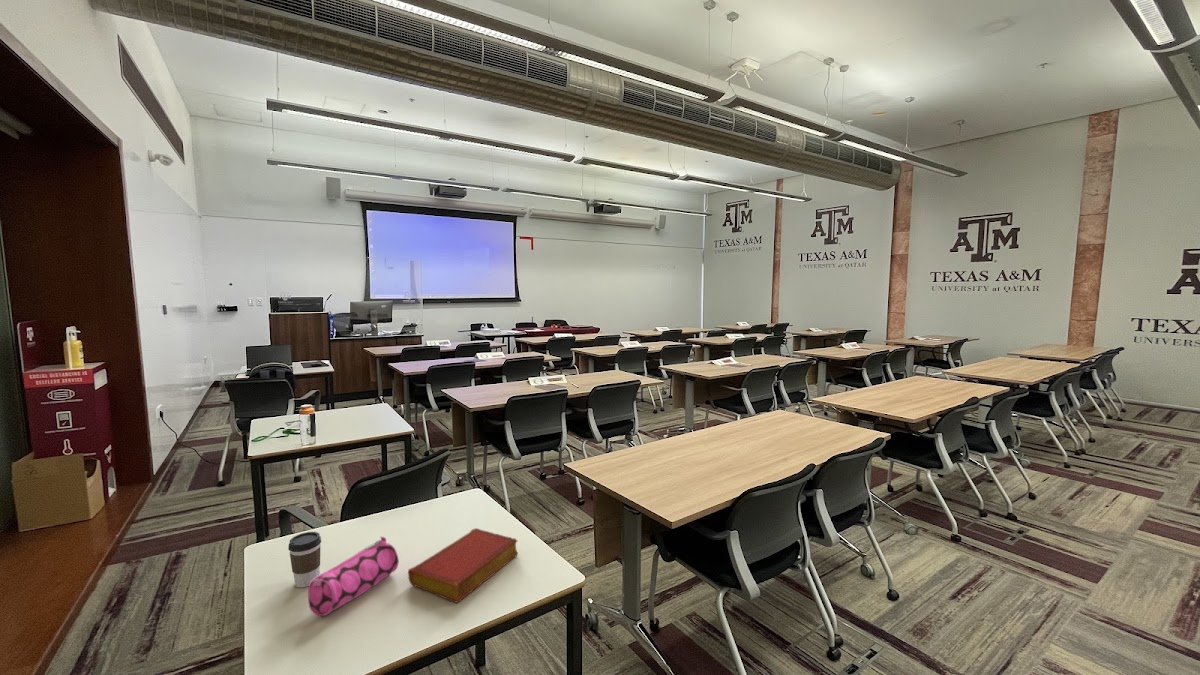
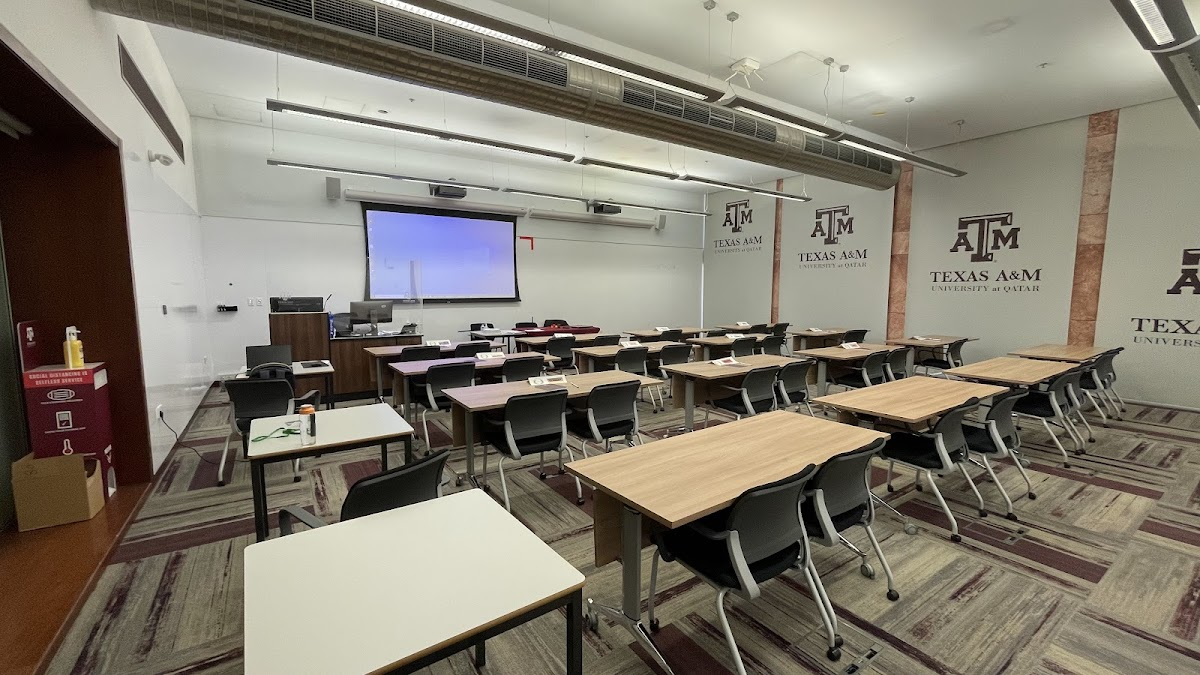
- pencil case (354, 573)
- book (466, 560)
- coffee cup (306, 559)
